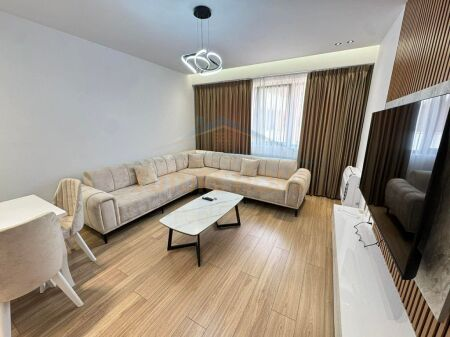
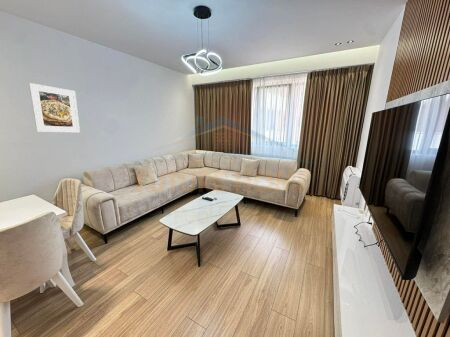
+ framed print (56, 110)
